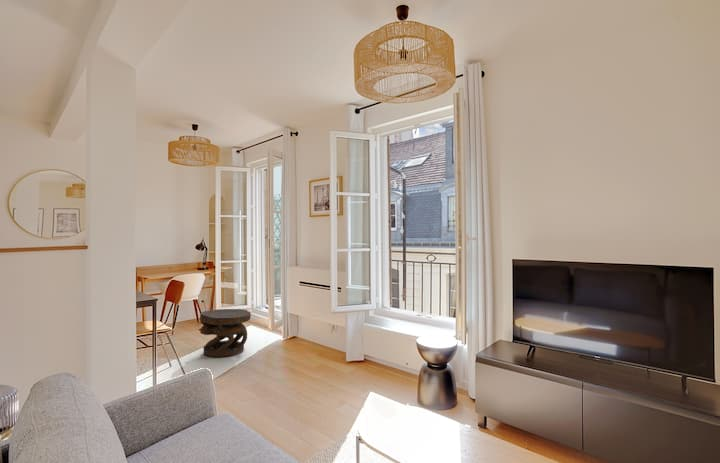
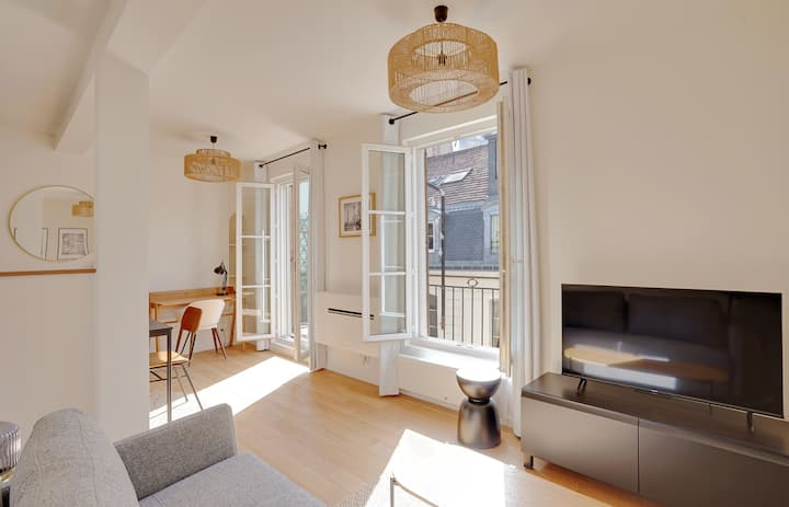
- side table (224, 331)
